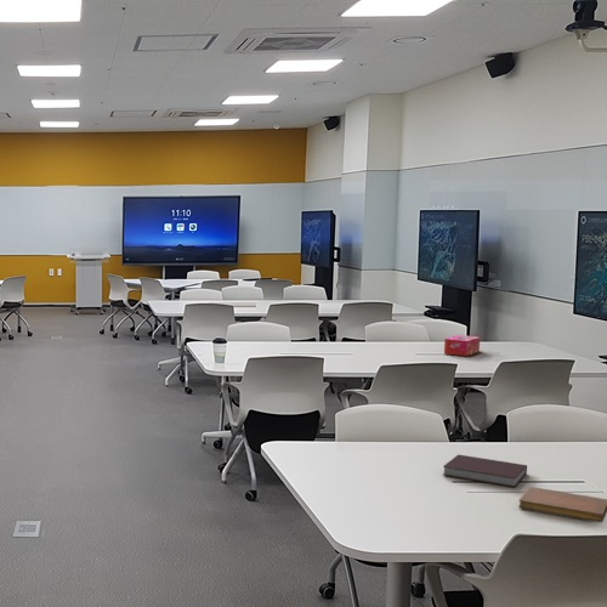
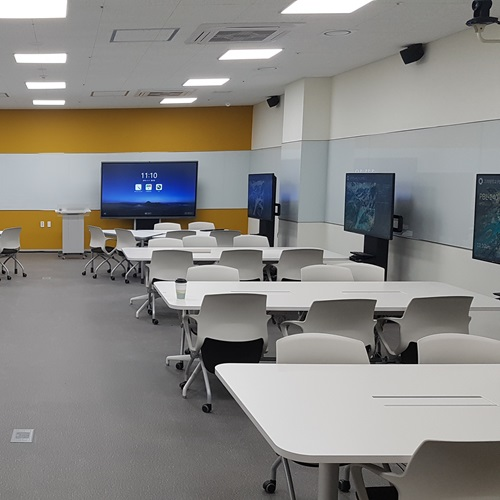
- tissue box (461, 345)
- notebook (484, 470)
- notebook (563, 503)
